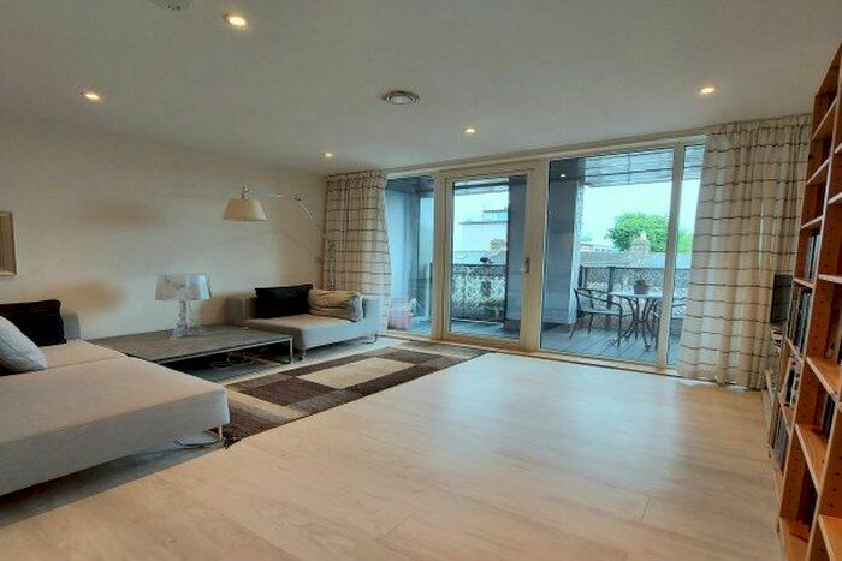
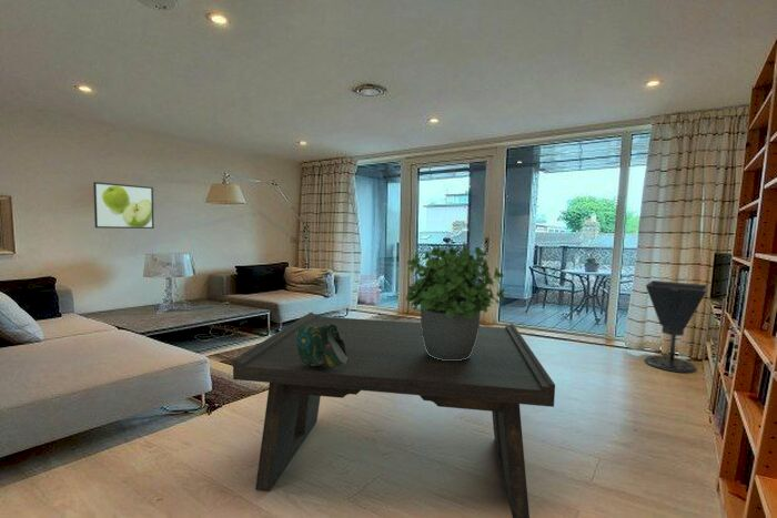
+ potted plant (453, 298)
+ decorative bowl (322, 344)
+ umbrella stand (673, 325)
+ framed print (125, 206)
+ coffee table (397, 393)
